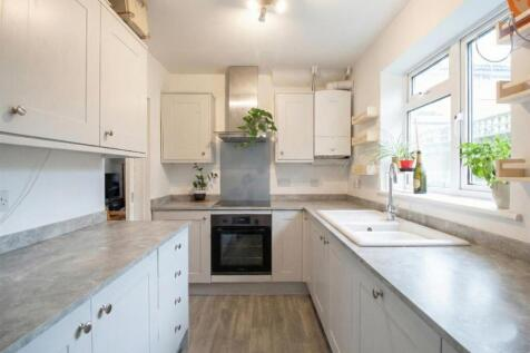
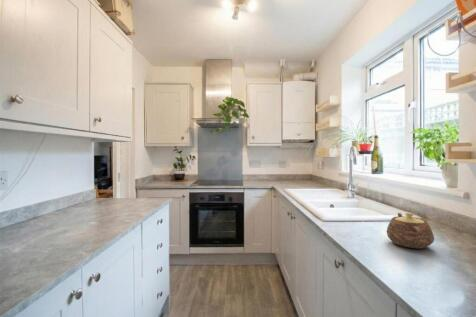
+ teapot (408, 228)
